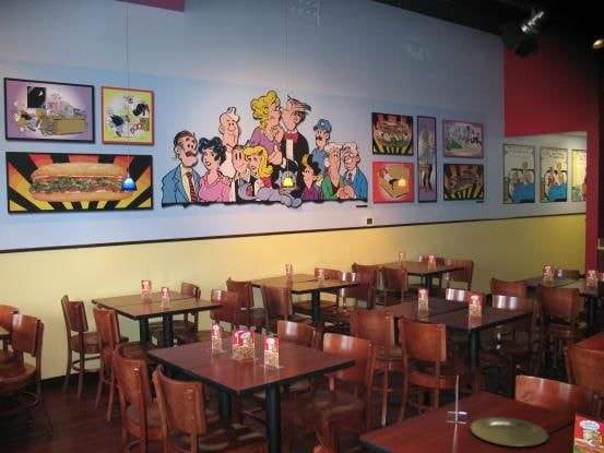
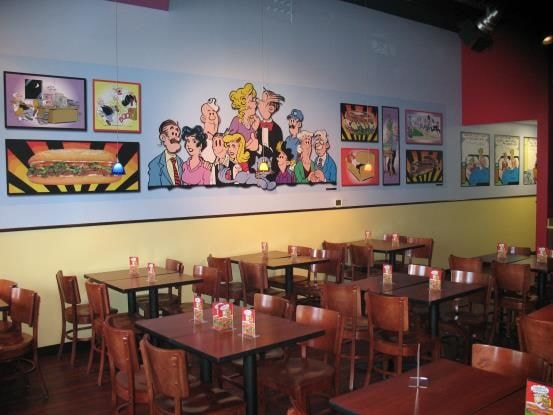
- plate (508, 431)
